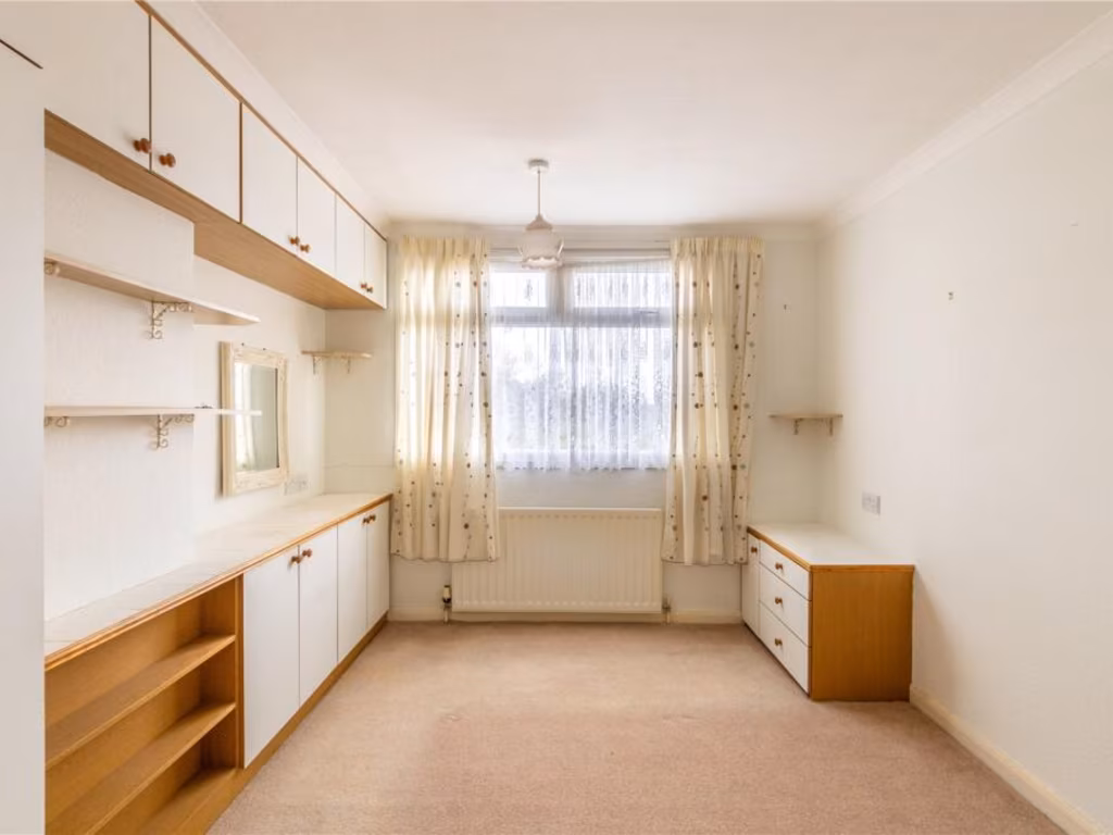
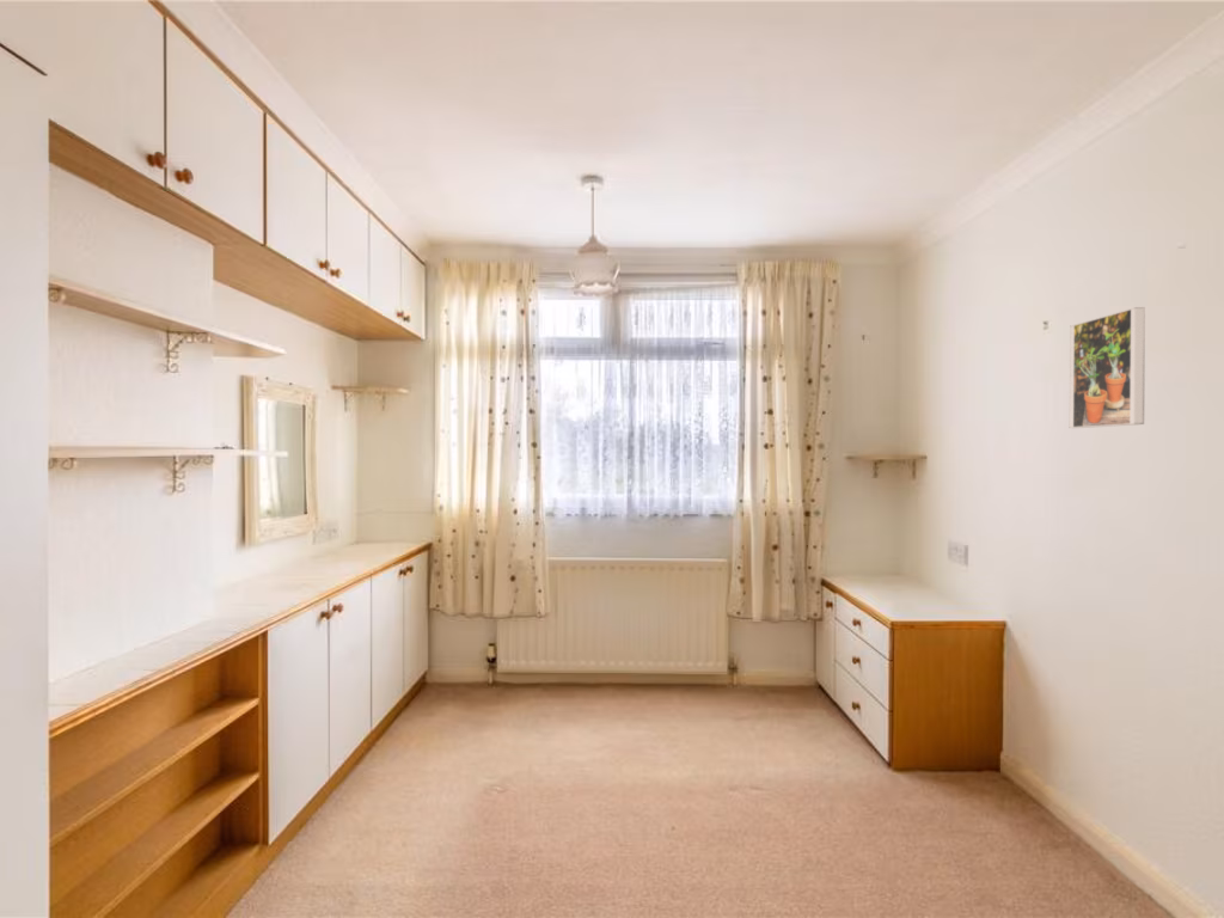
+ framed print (1104, 372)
